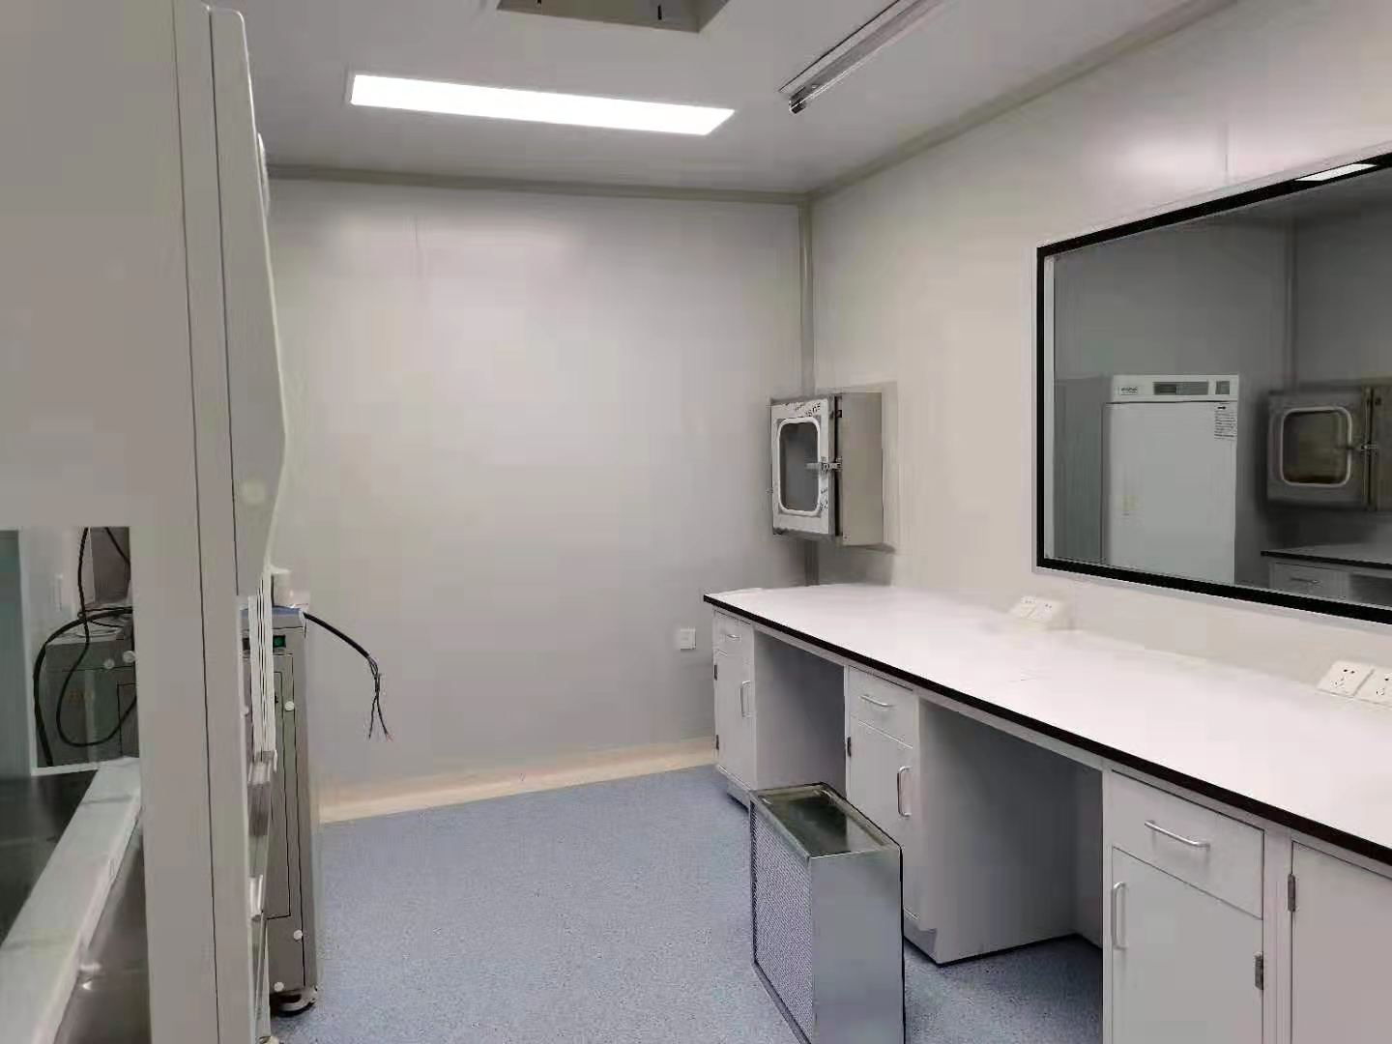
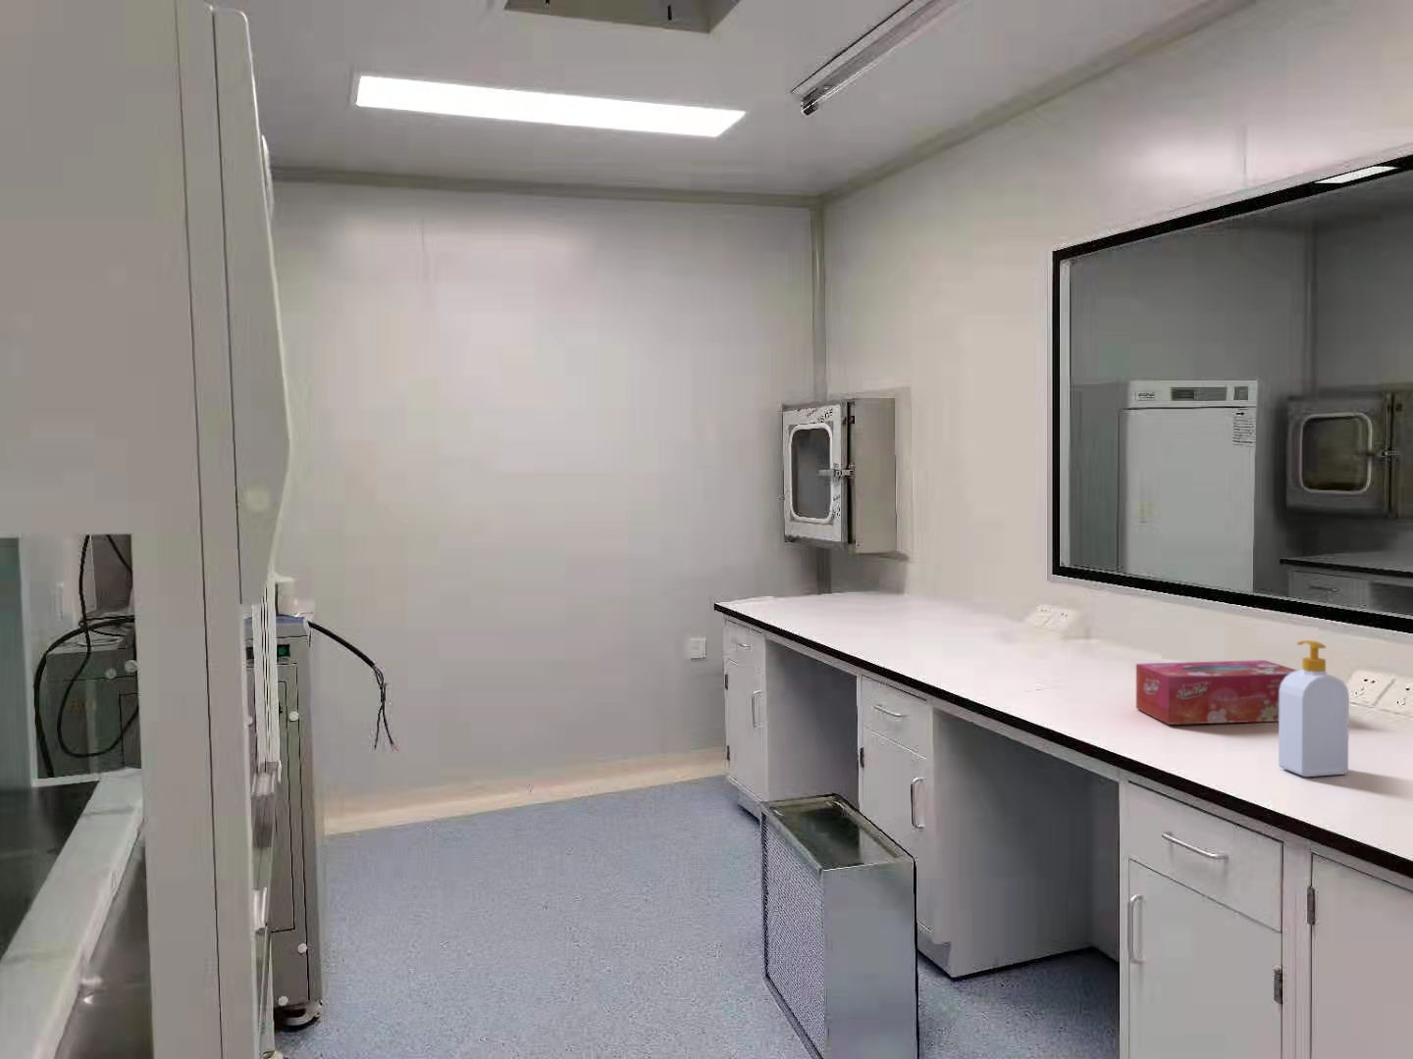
+ tissue box (1217, 691)
+ soap bottle (1312, 706)
